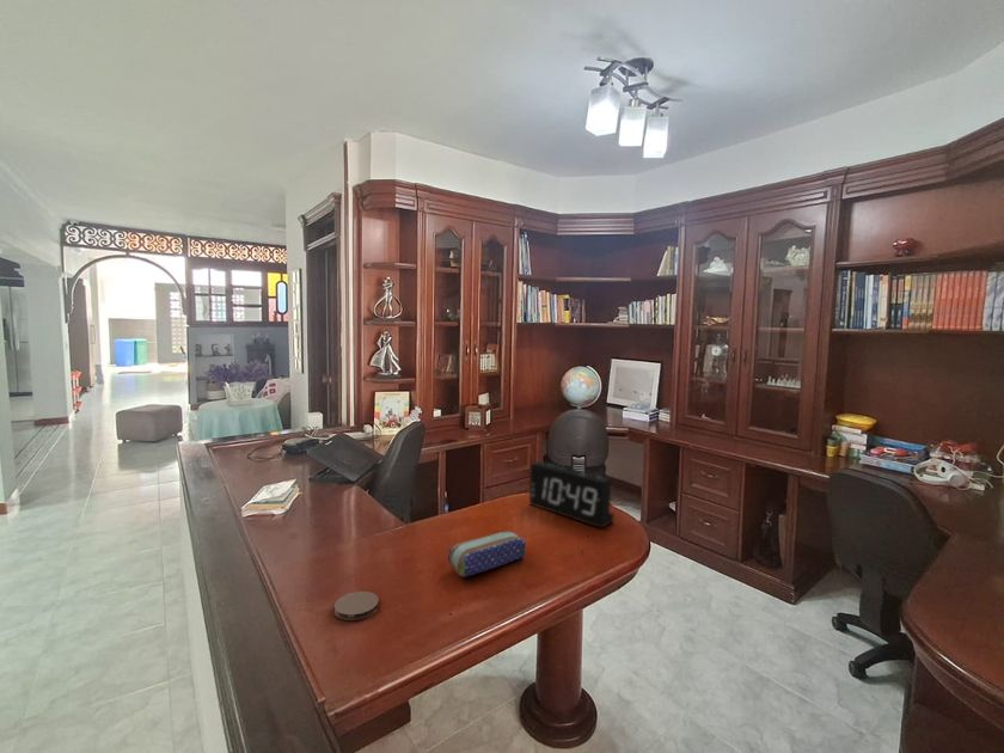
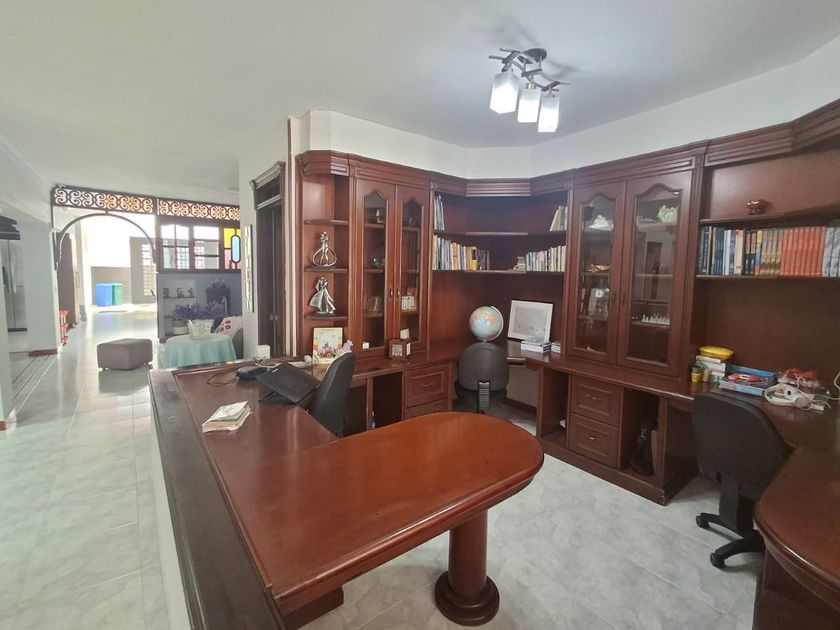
- coaster (356, 605)
- pencil case (486, 551)
- alarm clock (570, 490)
